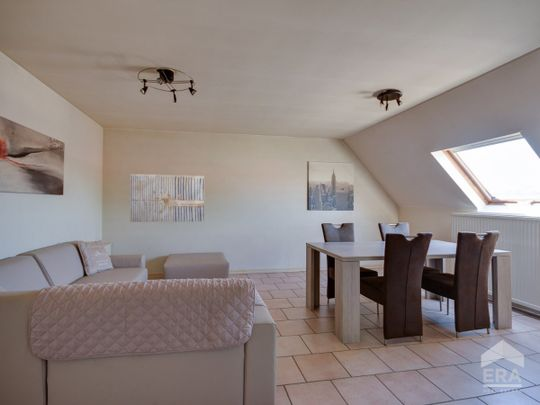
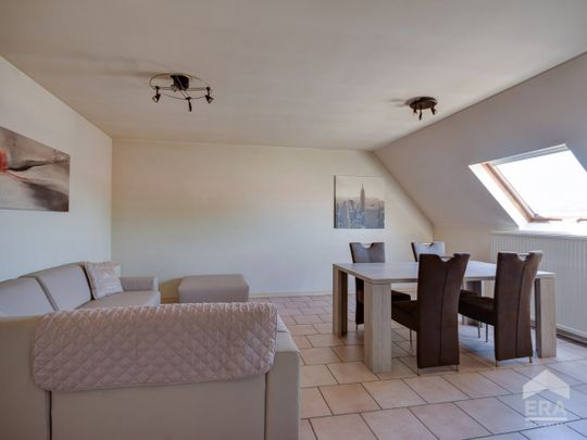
- wall art (168, 198)
